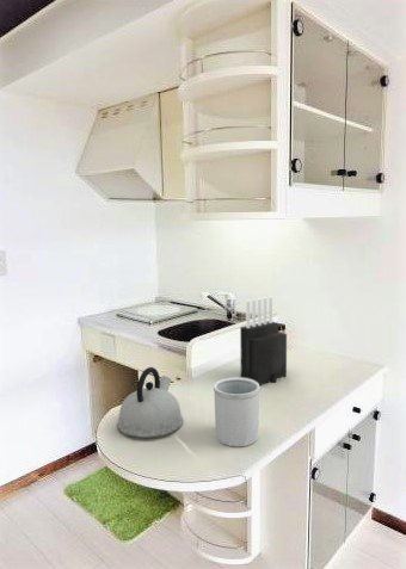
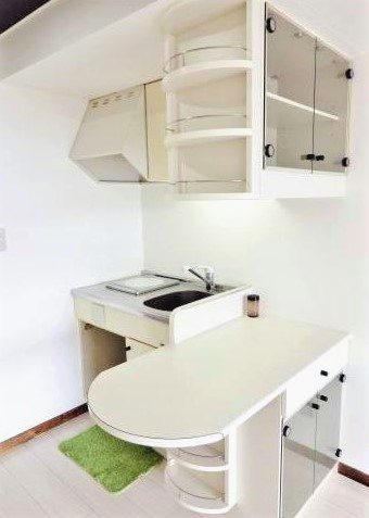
- kettle (150, 394)
- knife block (265, 339)
- utensil holder (236, 410)
